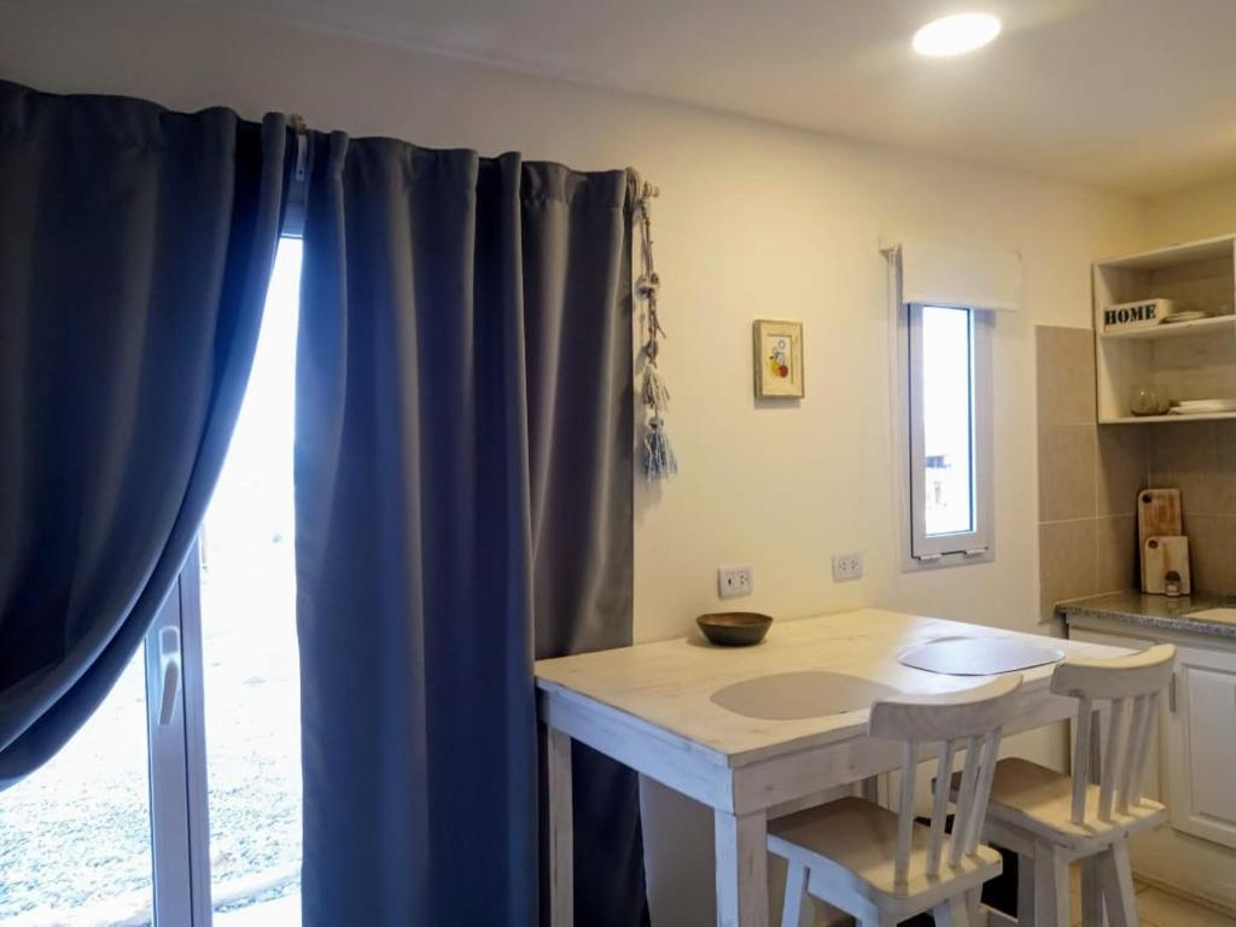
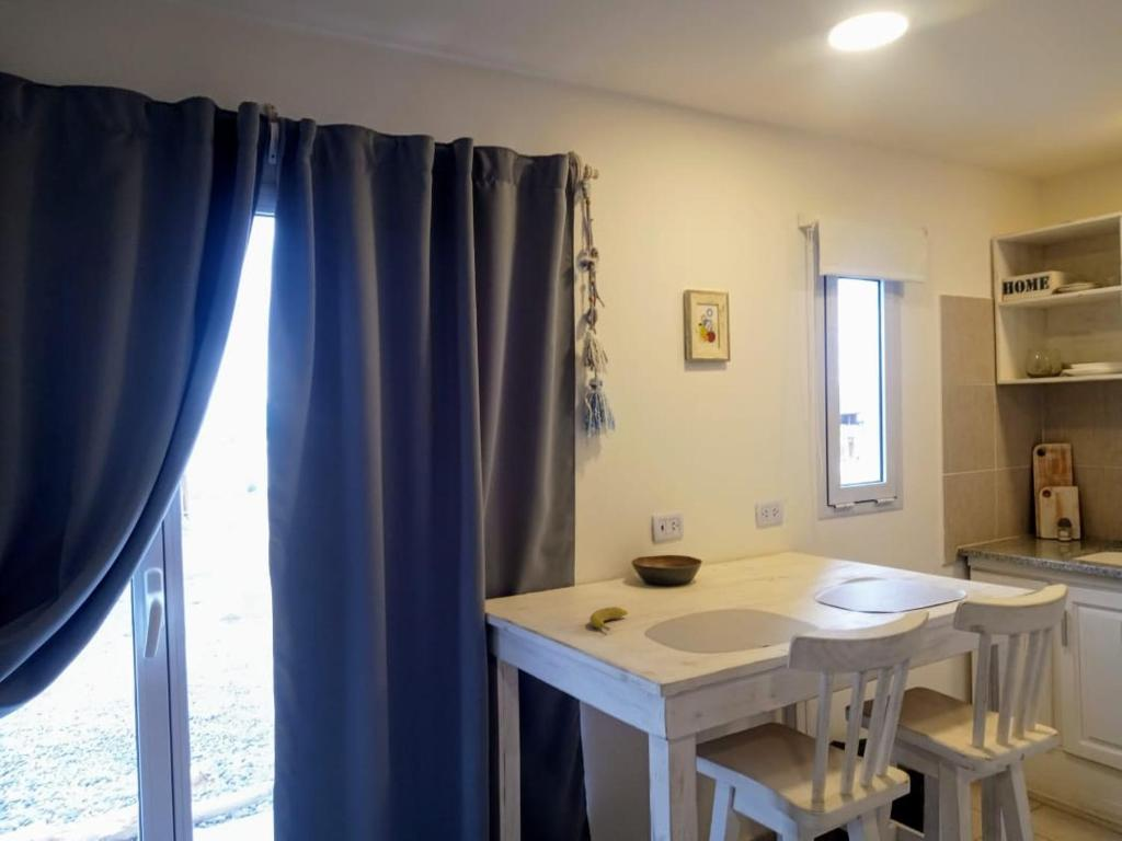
+ banana (610, 618)
